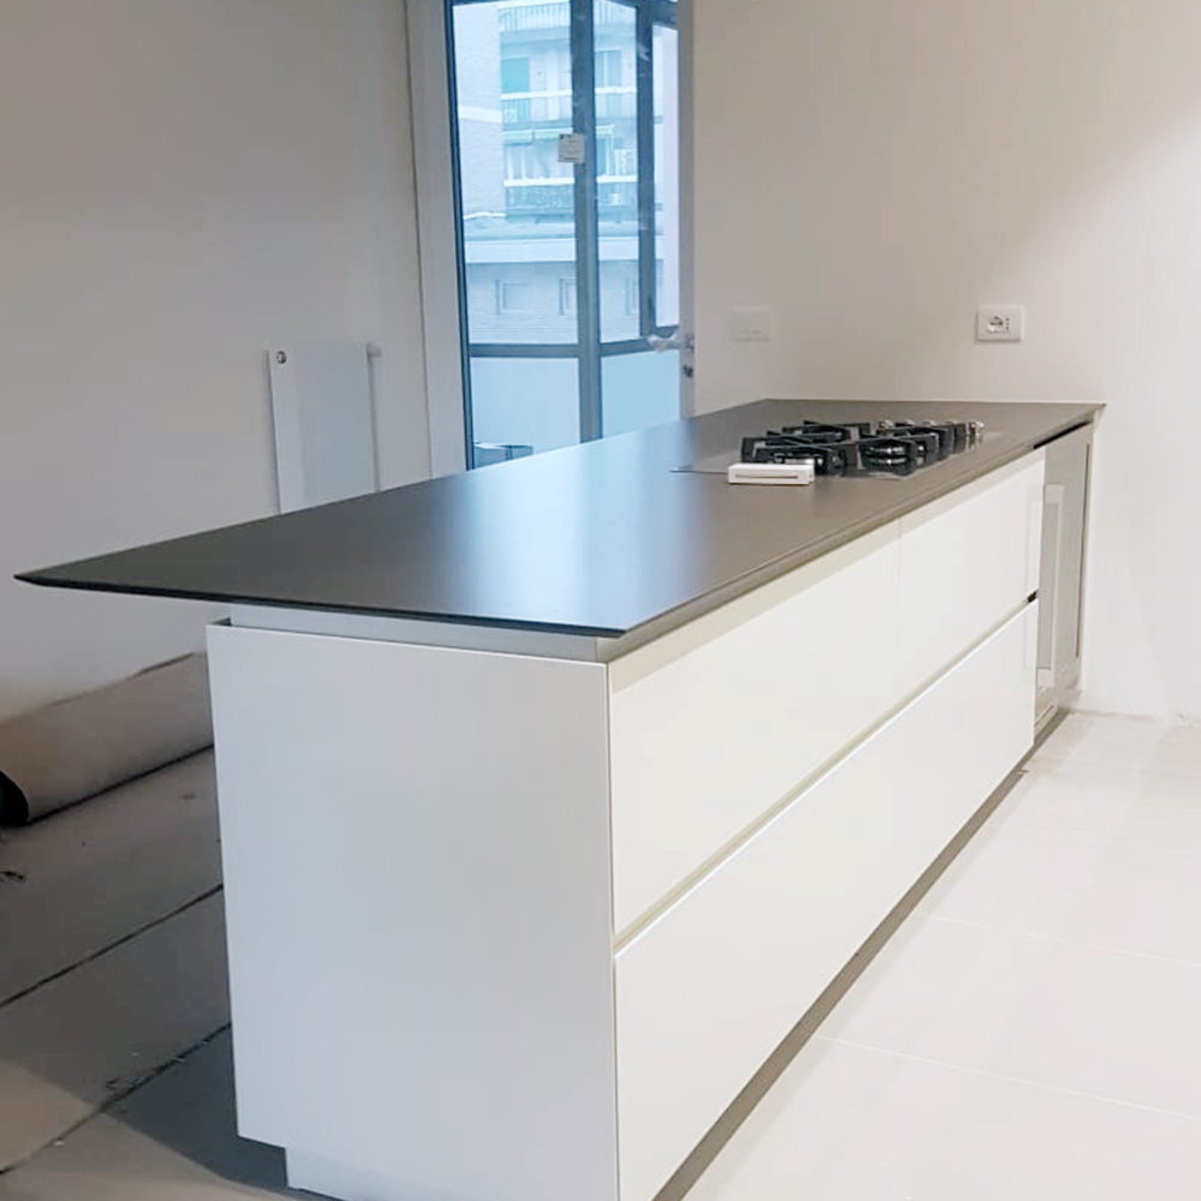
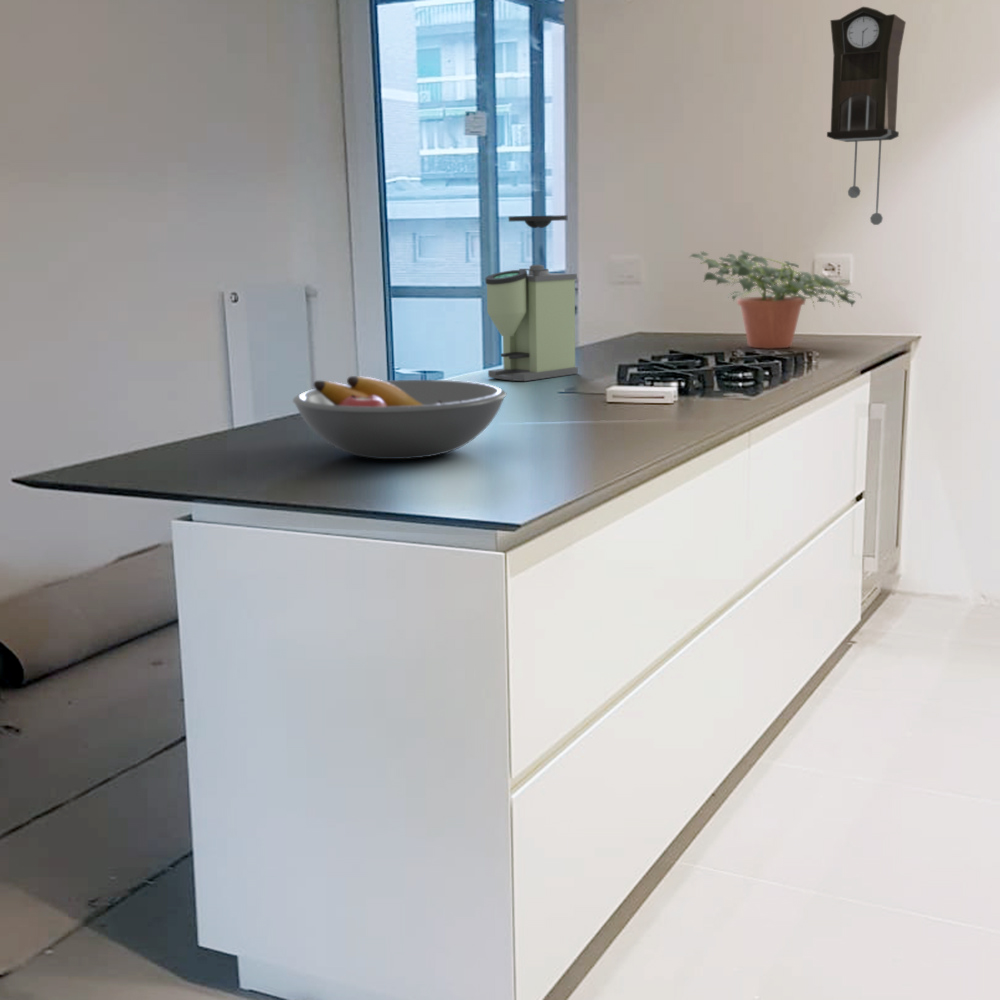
+ coffee grinder (532, 296)
+ pendulum clock (863, 119)
+ potted plant (779, 298)
+ fruit bowl (401, 415)
